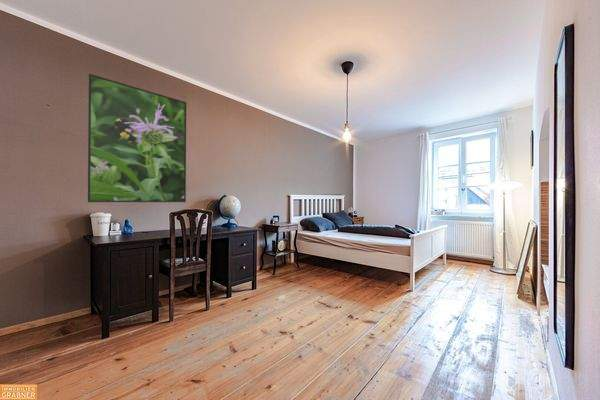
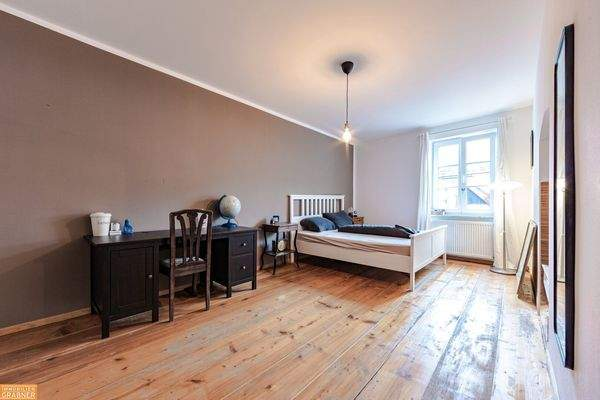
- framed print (143, 146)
